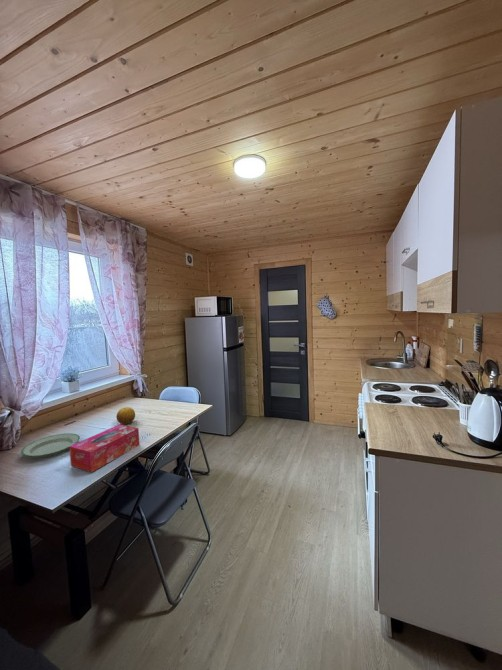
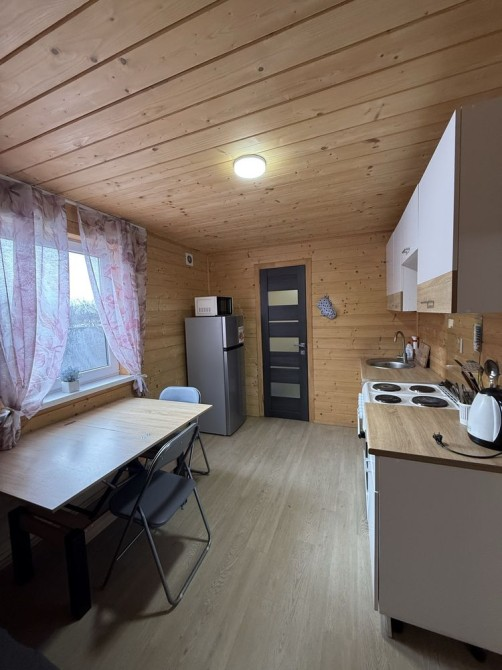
- fruit (125, 415)
- plate (52, 446)
- tissue box (106, 445)
